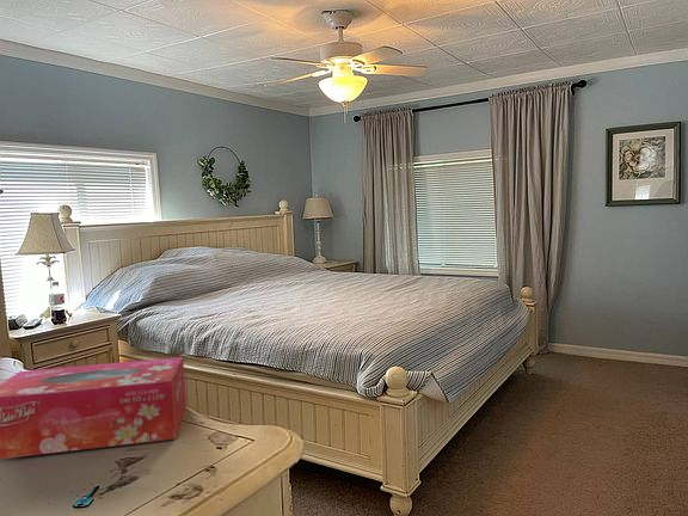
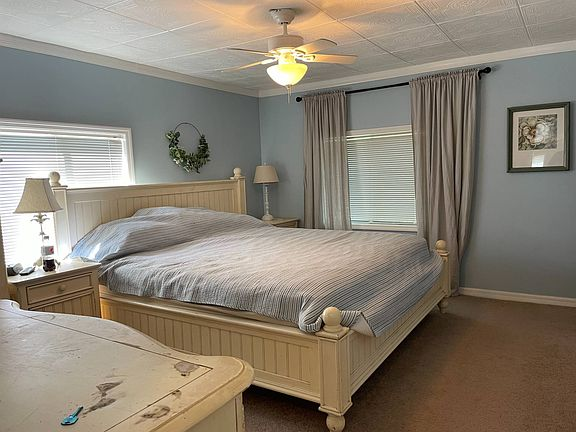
- tissue box (93, 403)
